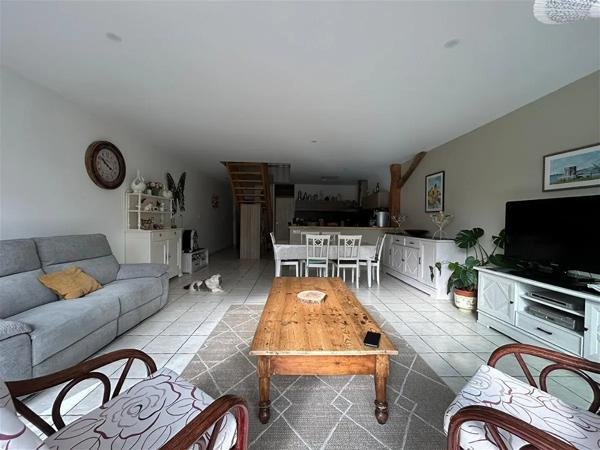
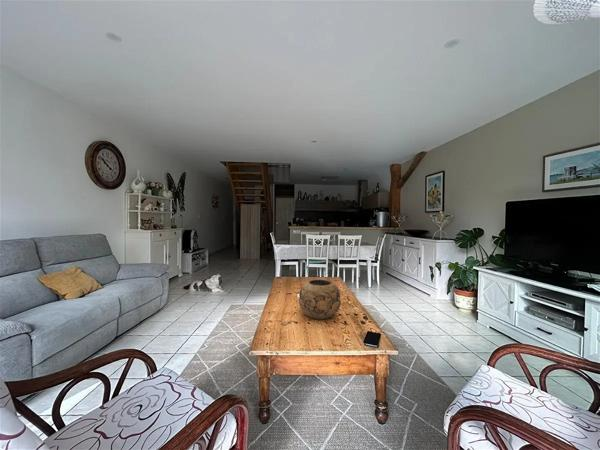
+ decorative bowl (319, 298)
